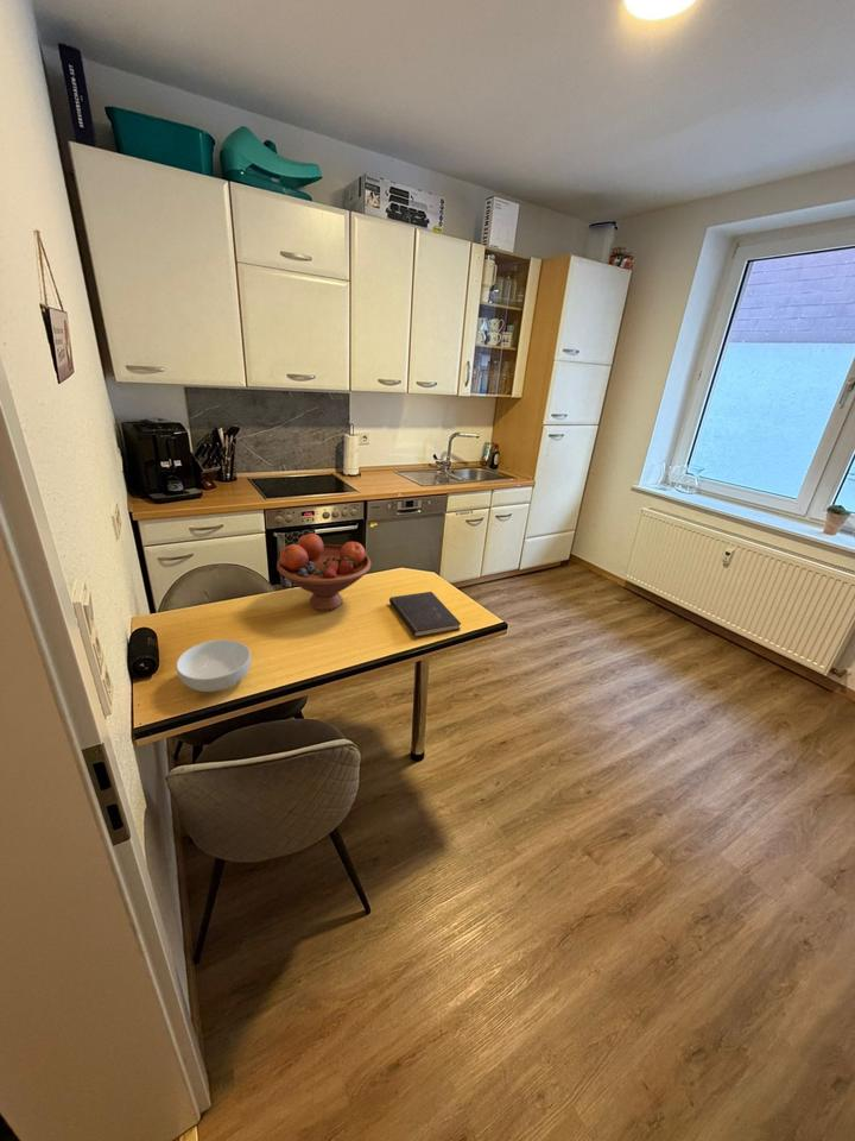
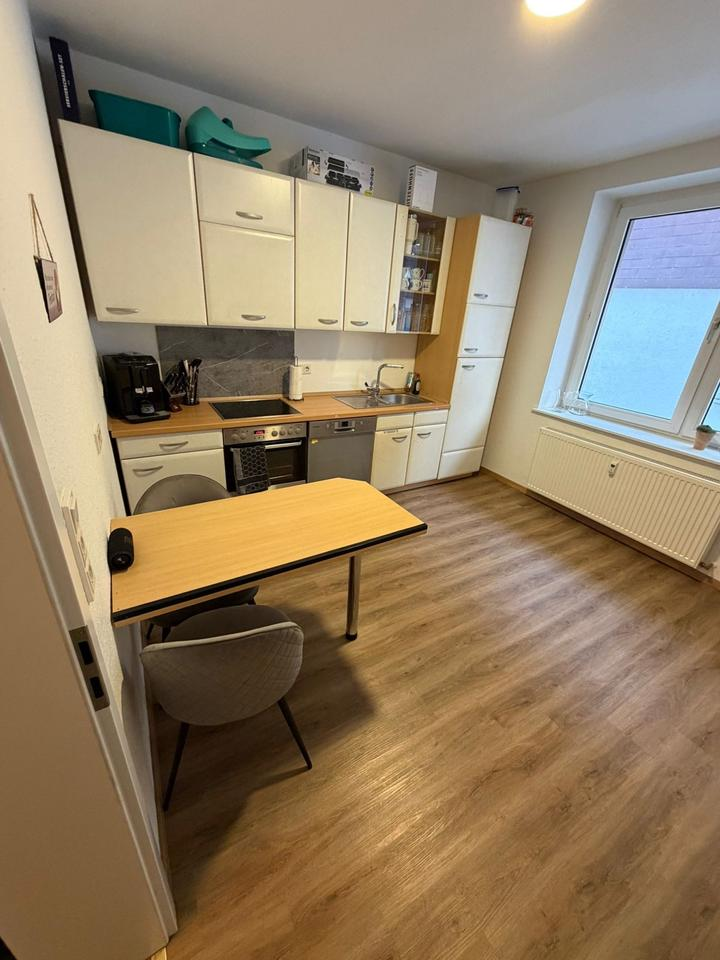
- cereal bowl (215, 668)
- fruit bowl (324, 574)
- hardcover book (423, 612)
